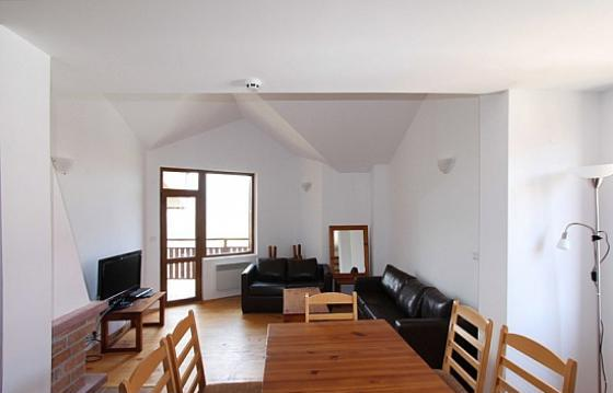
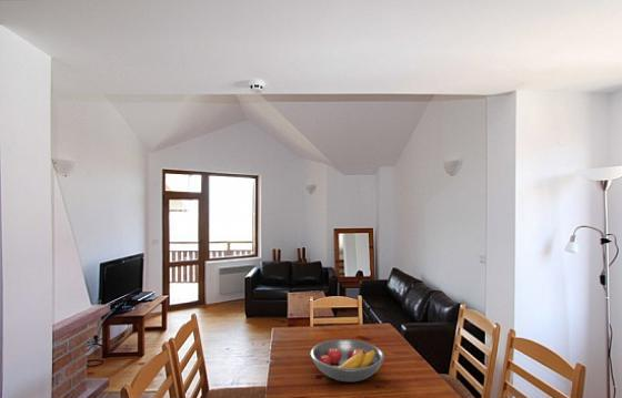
+ fruit bowl (347, 360)
